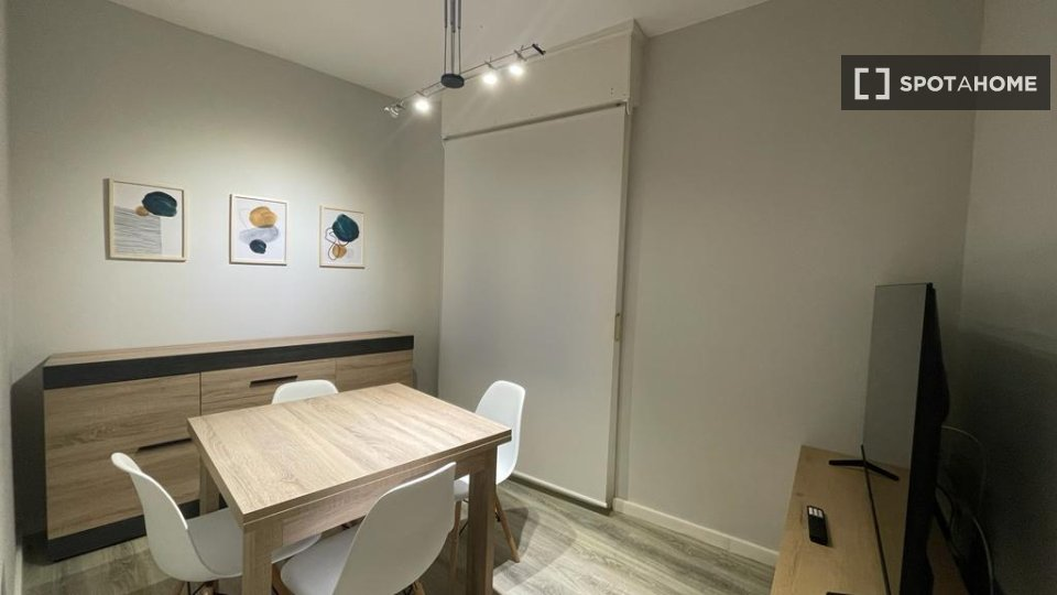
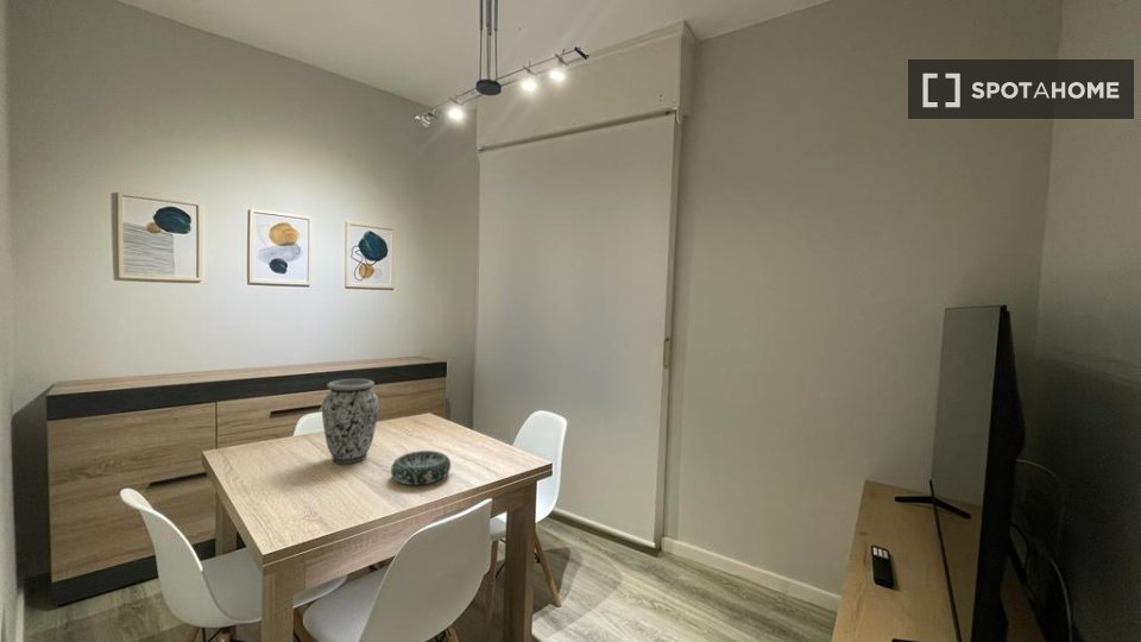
+ vase (351, 420)
+ decorative bowl (421, 467)
